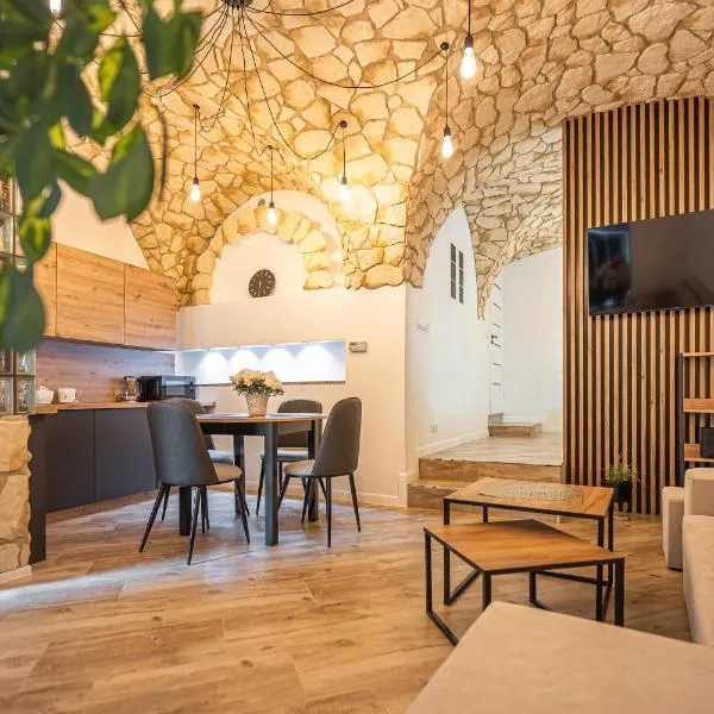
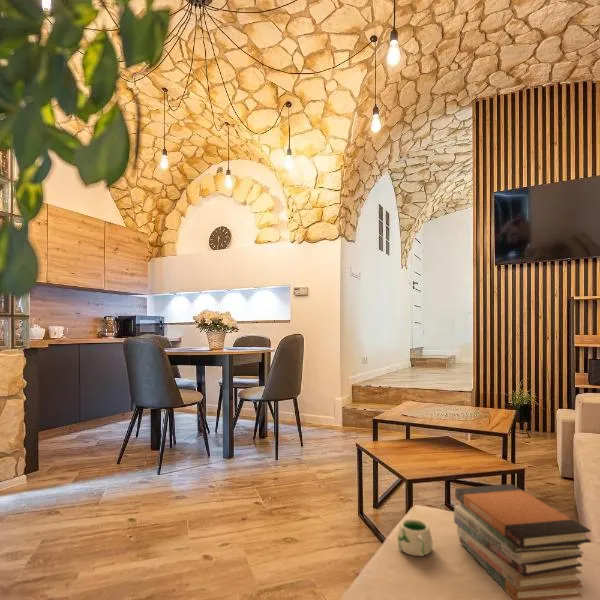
+ book stack (514, 535)
+ mug (416, 539)
